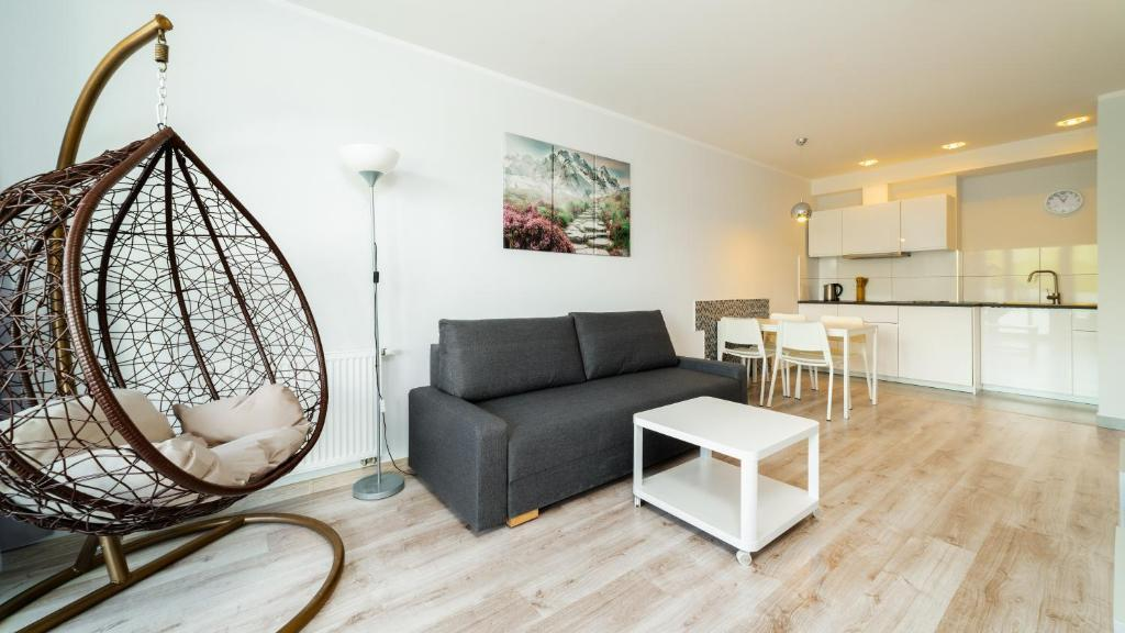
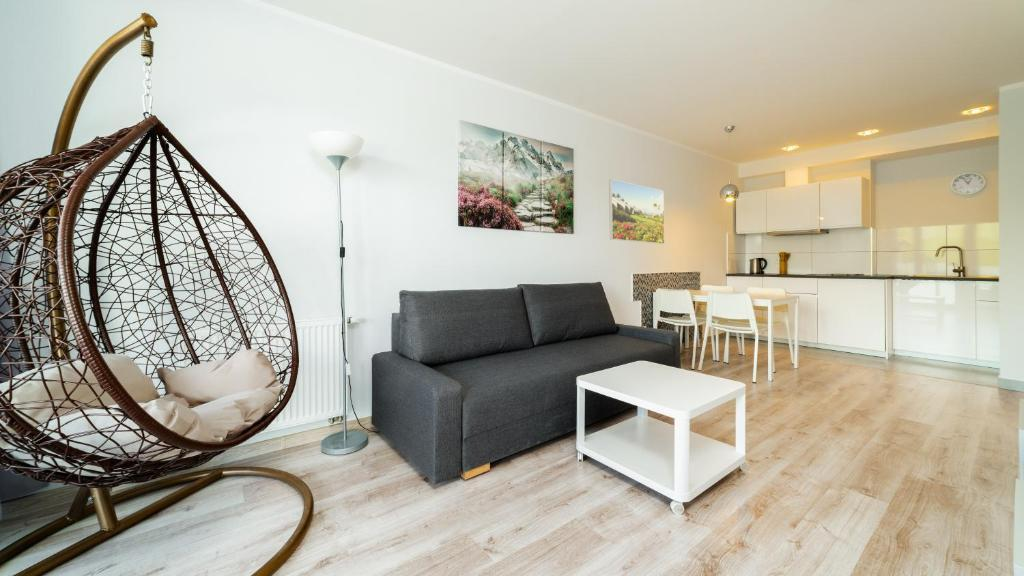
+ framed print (638, 213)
